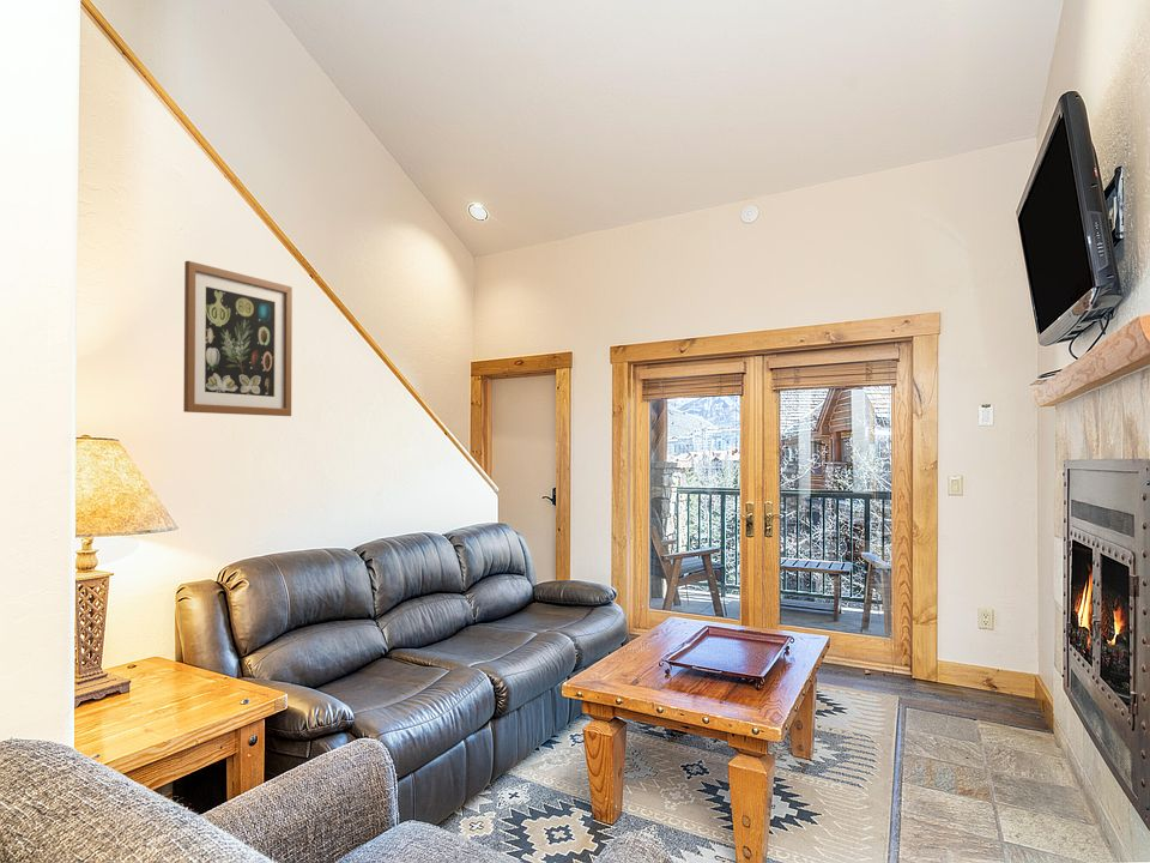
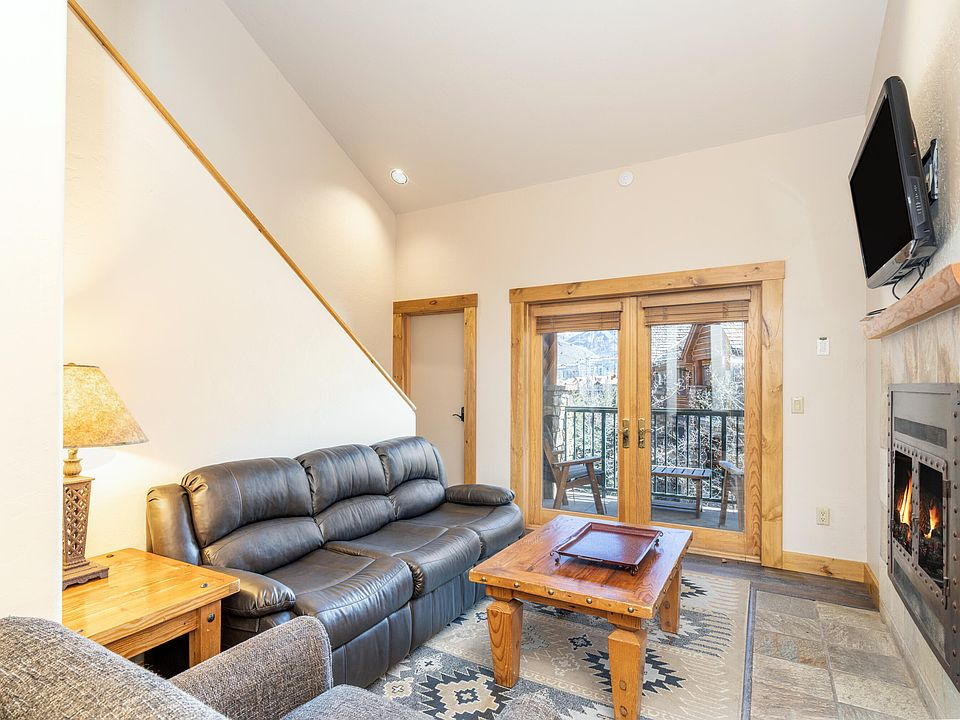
- wall art (242, 344)
